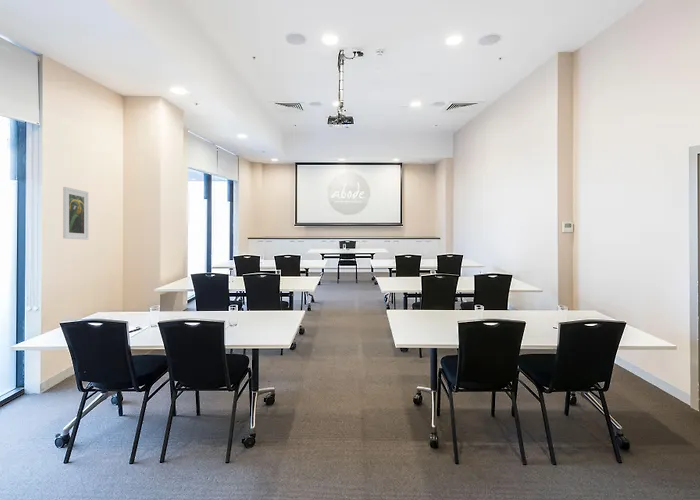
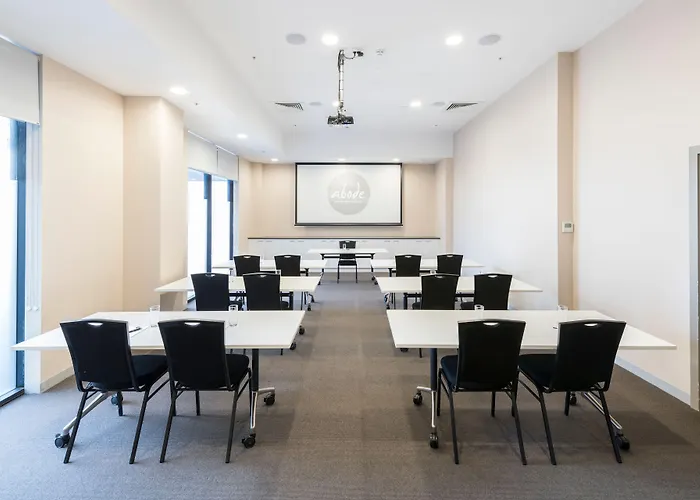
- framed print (76, 214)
